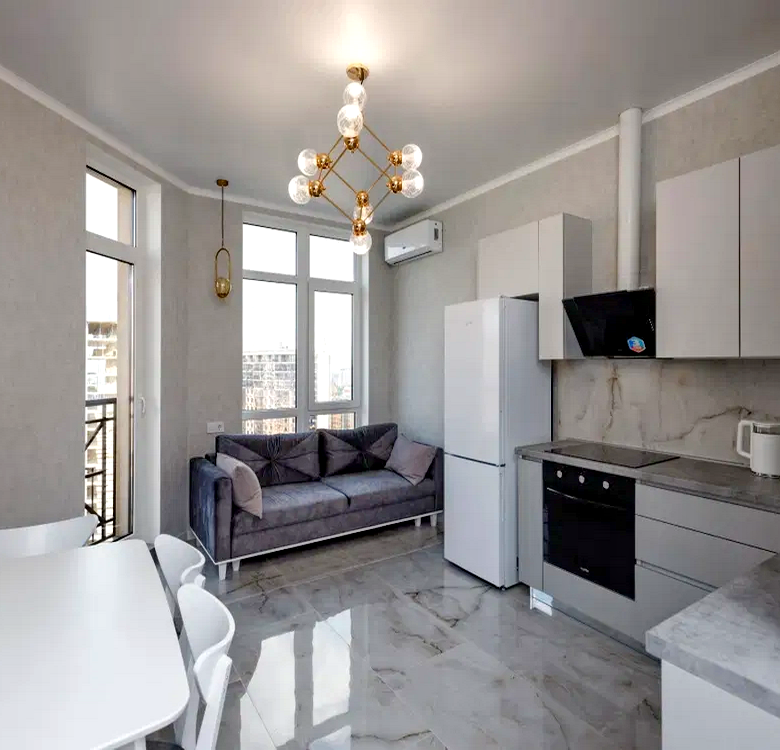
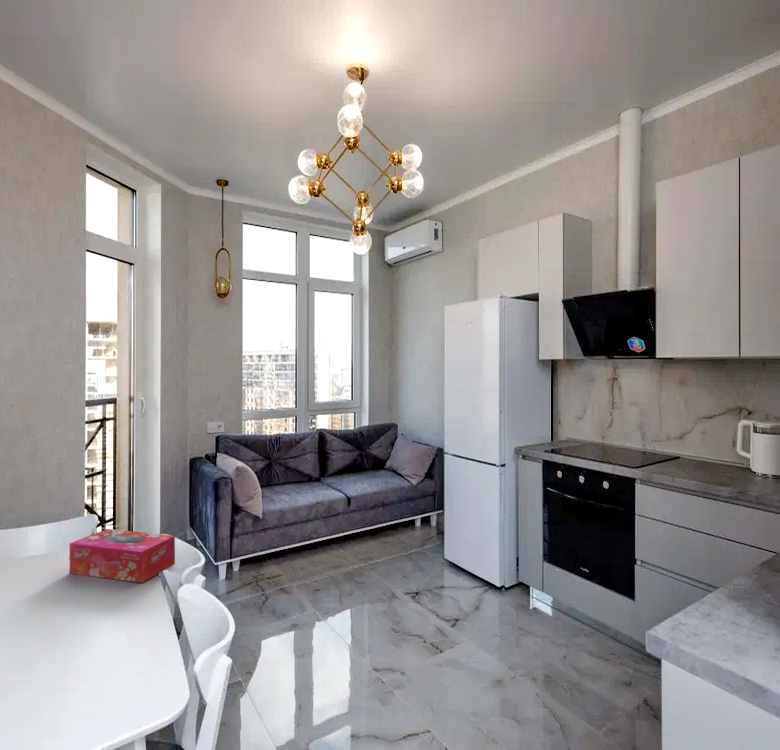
+ tissue box (123, 554)
